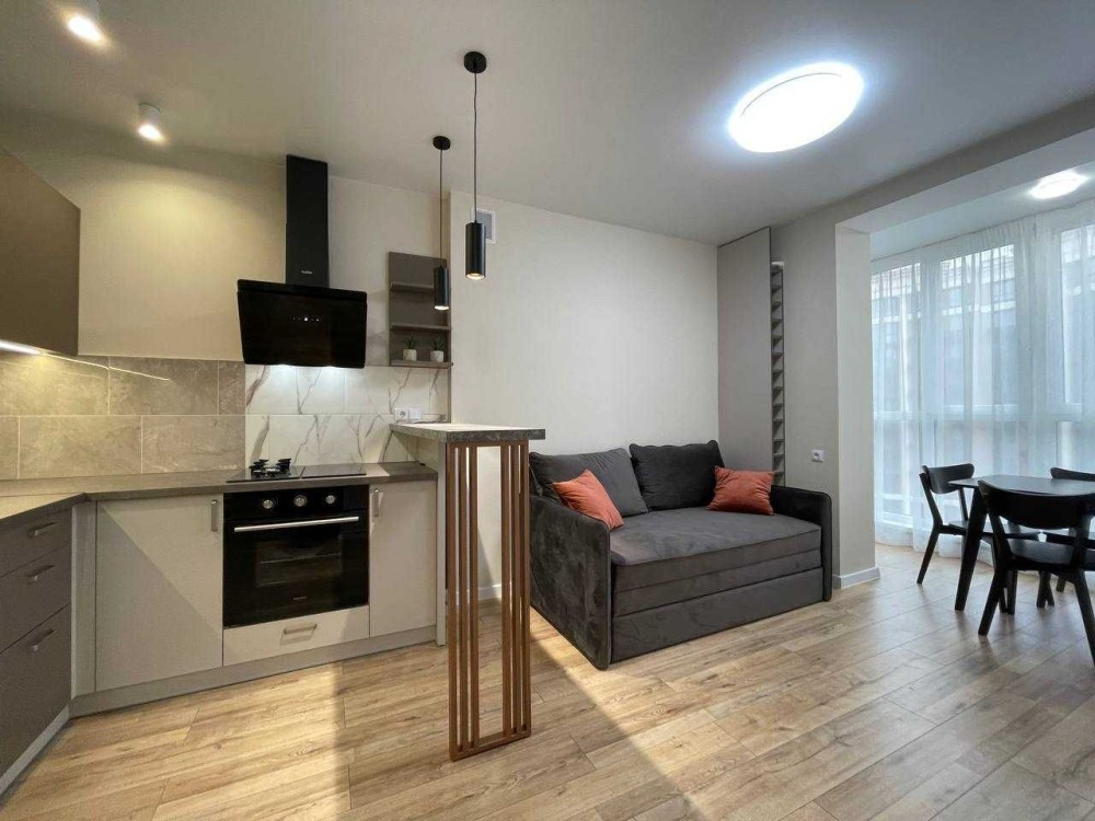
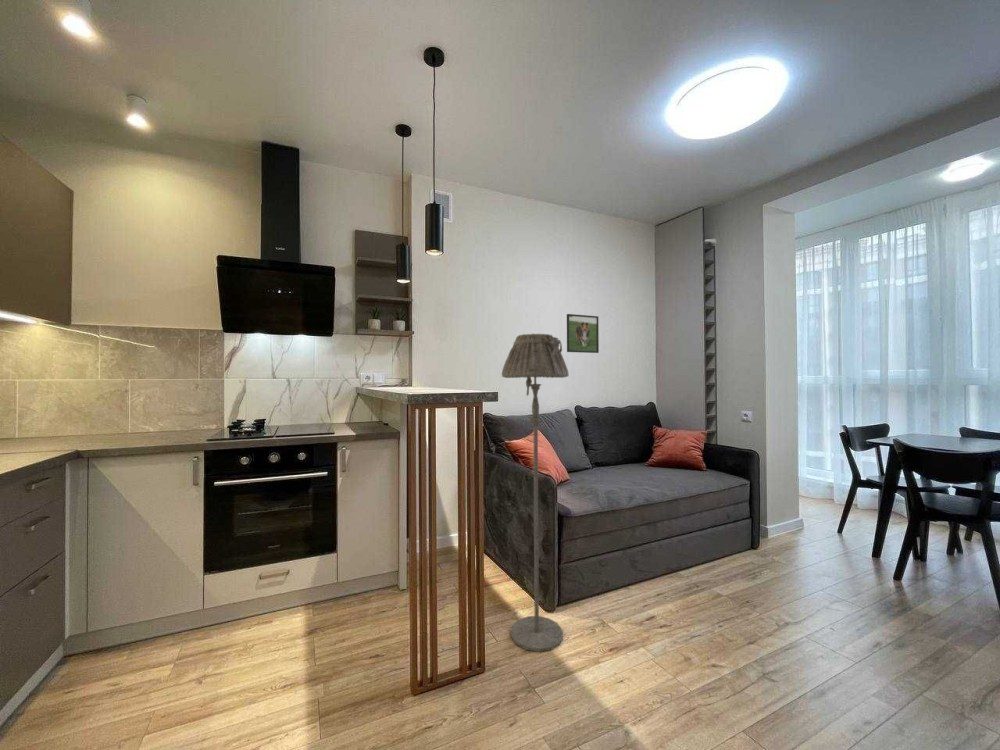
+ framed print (582, 333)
+ floor lamp (535, 484)
